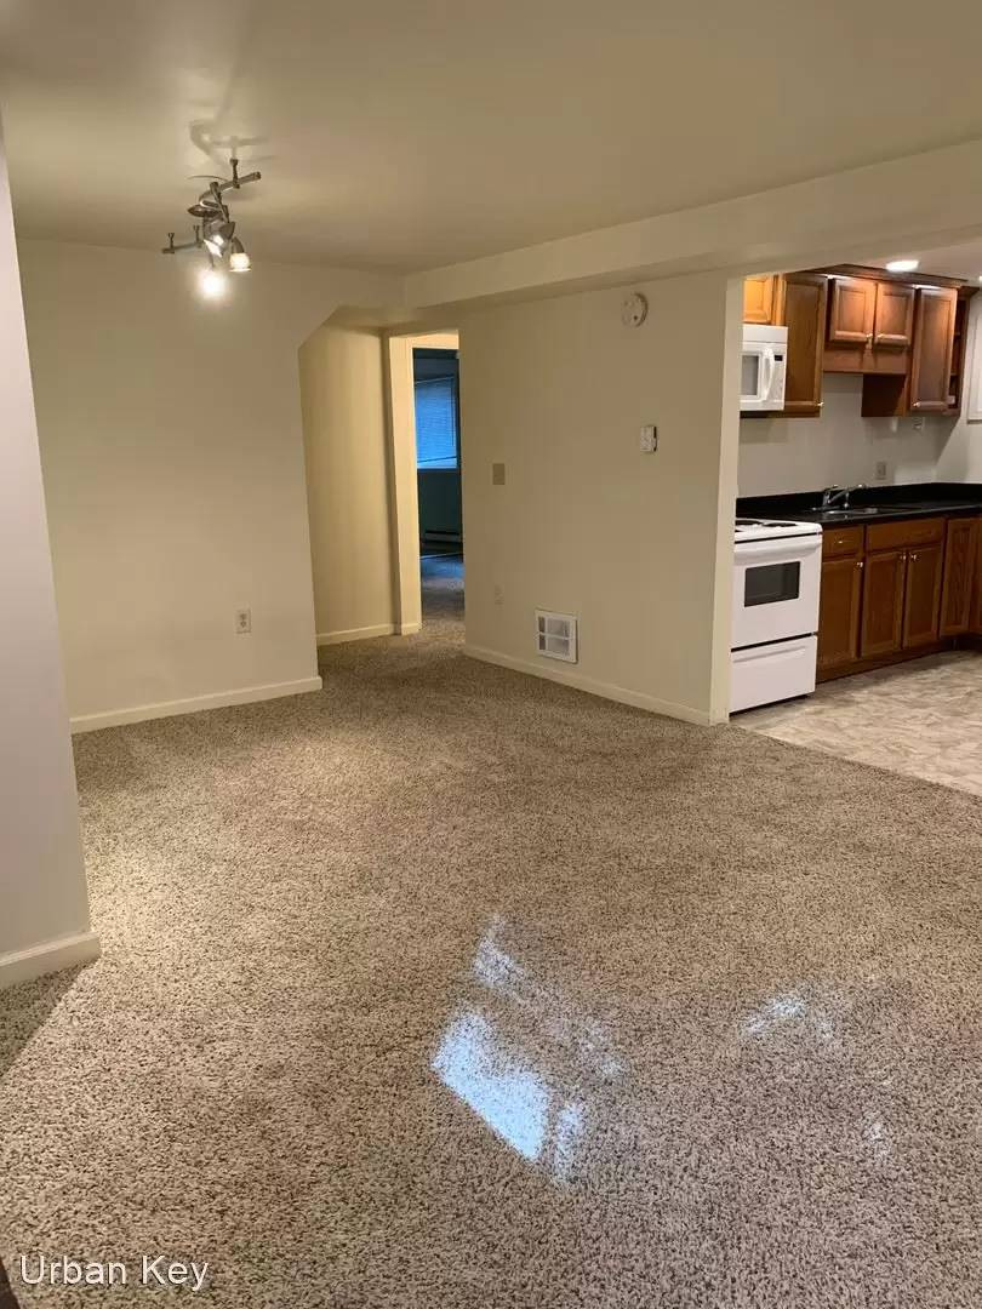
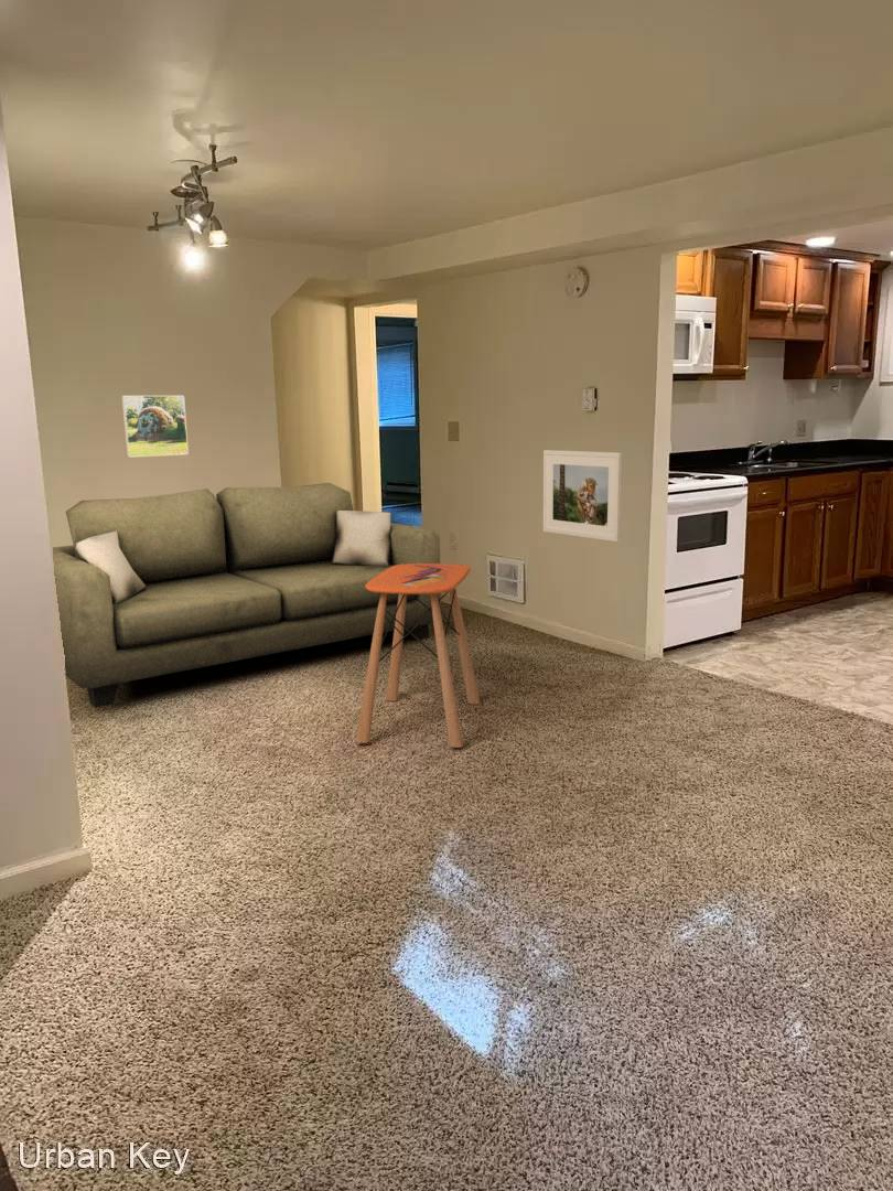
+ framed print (155, 426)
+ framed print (580, 494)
+ side table (423, 645)
+ sofa (245, 575)
